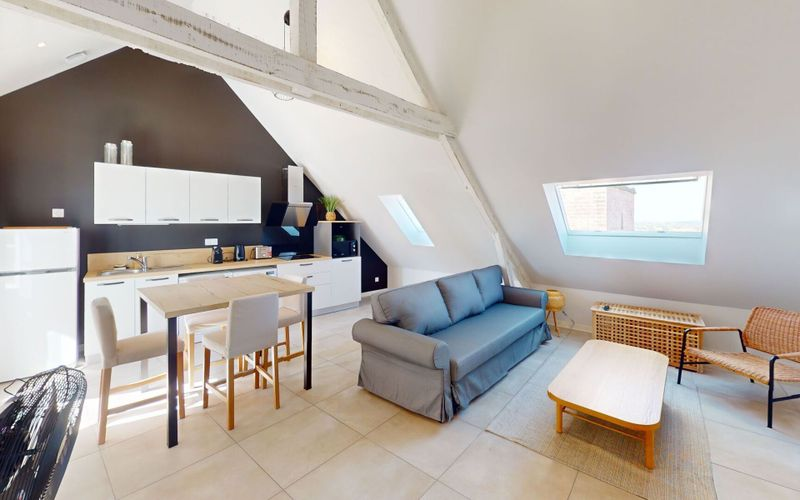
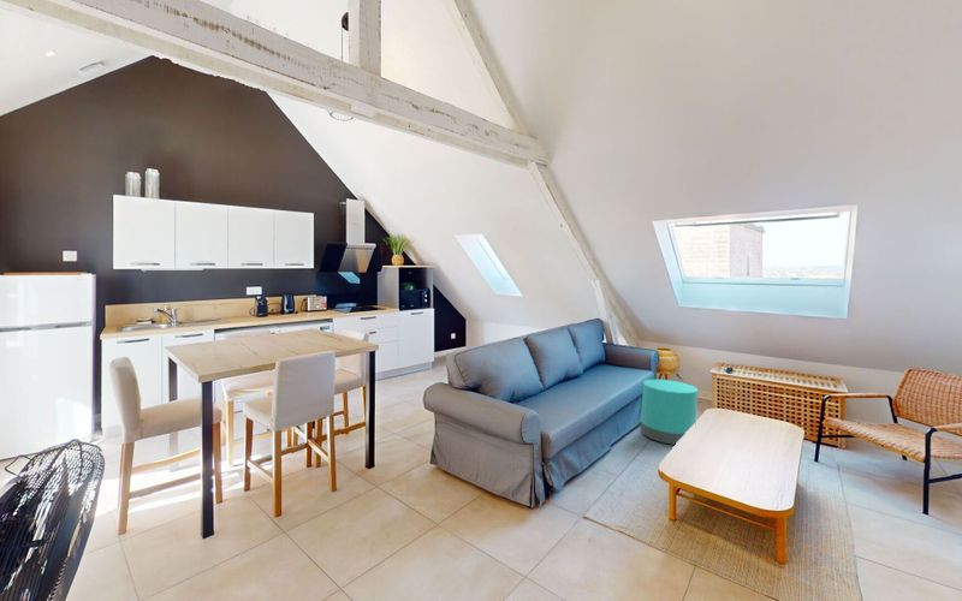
+ trash can (667, 410)
